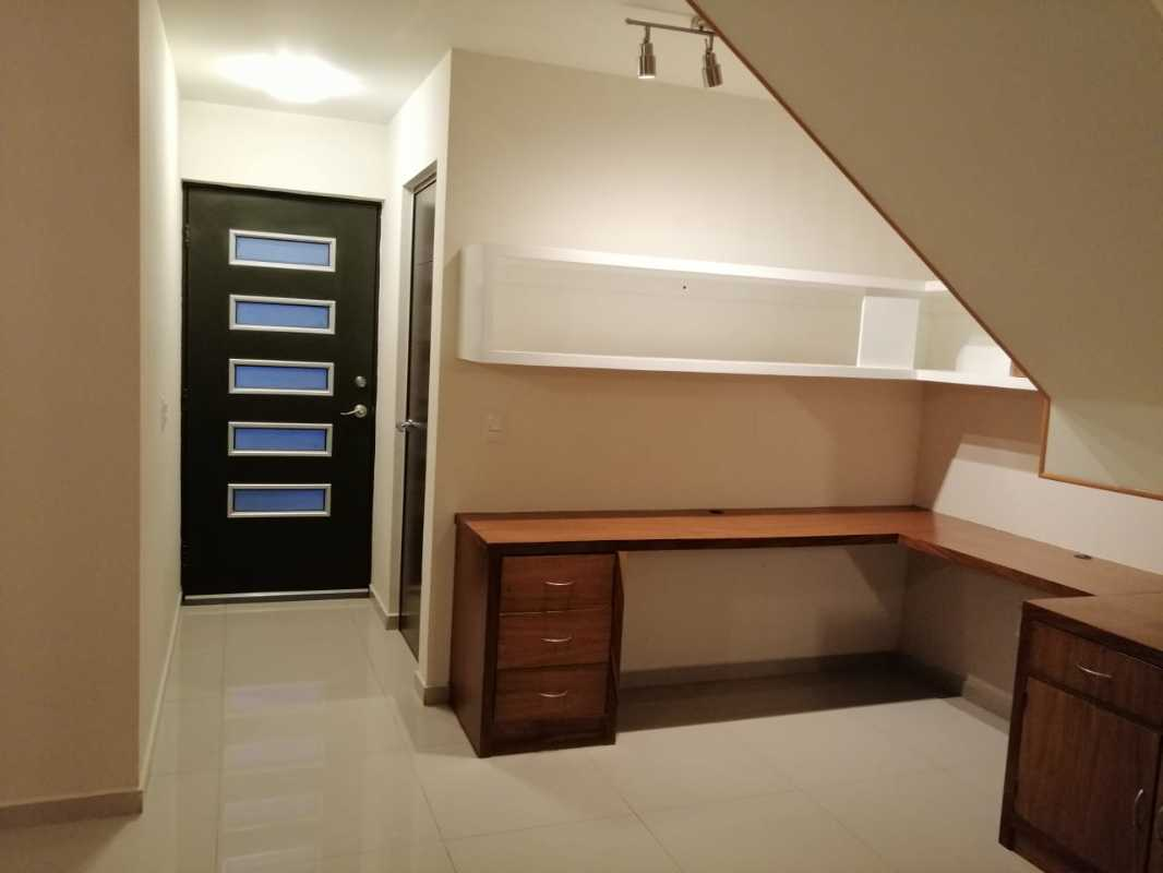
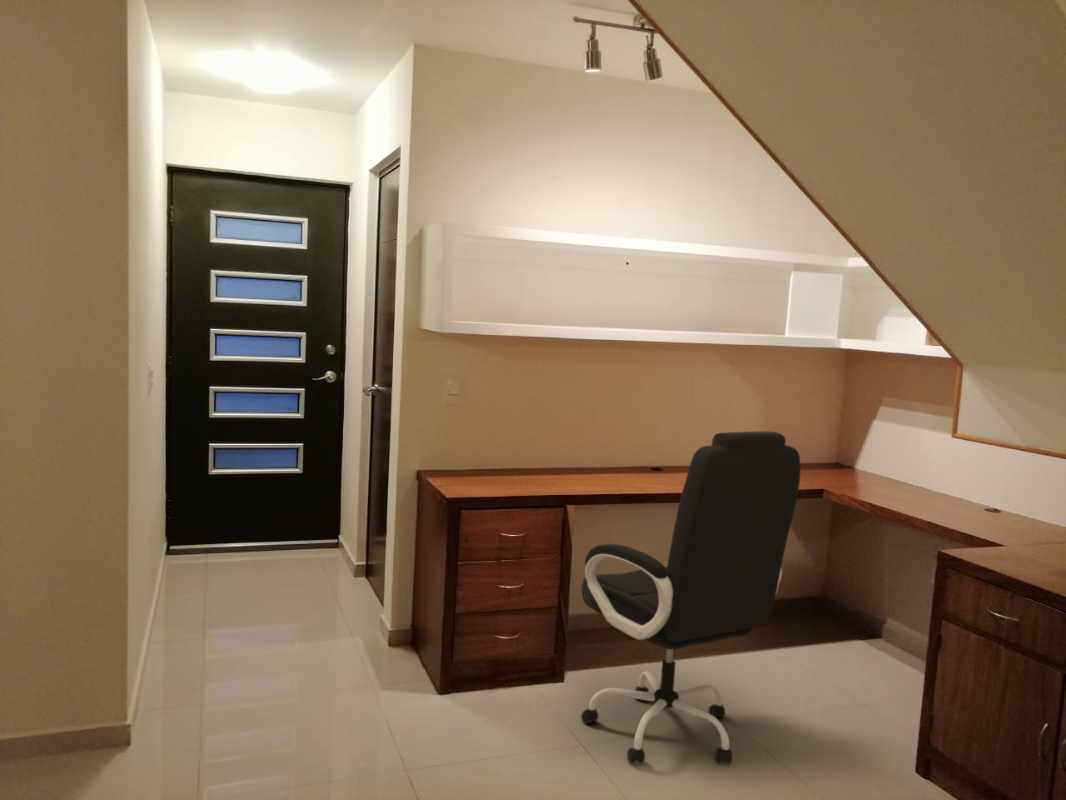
+ office chair (680, 580)
